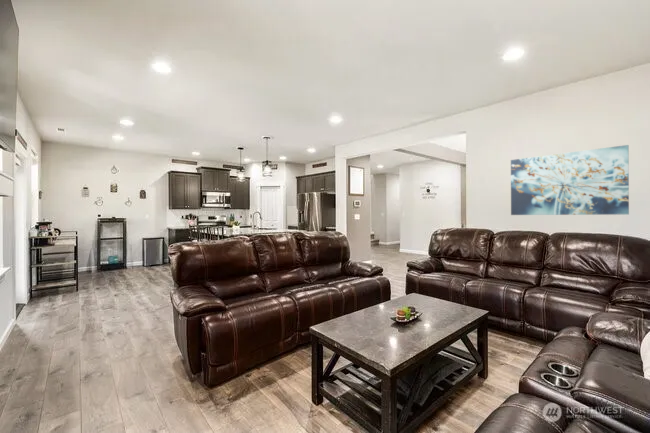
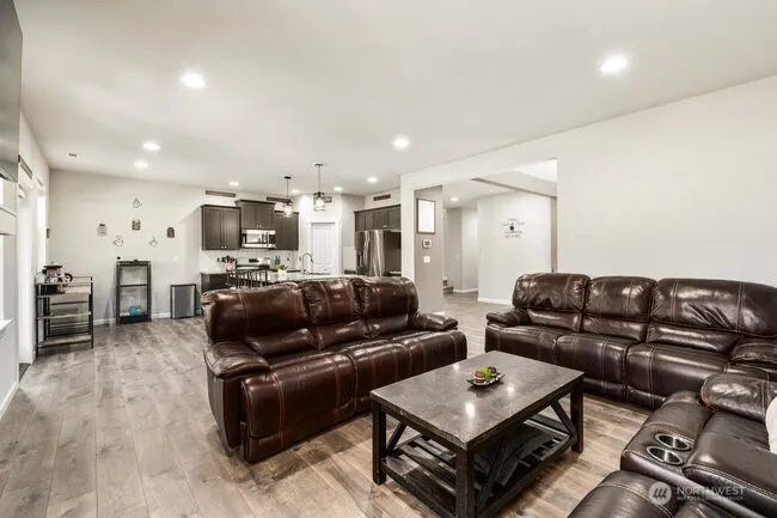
- wall art (563, 184)
